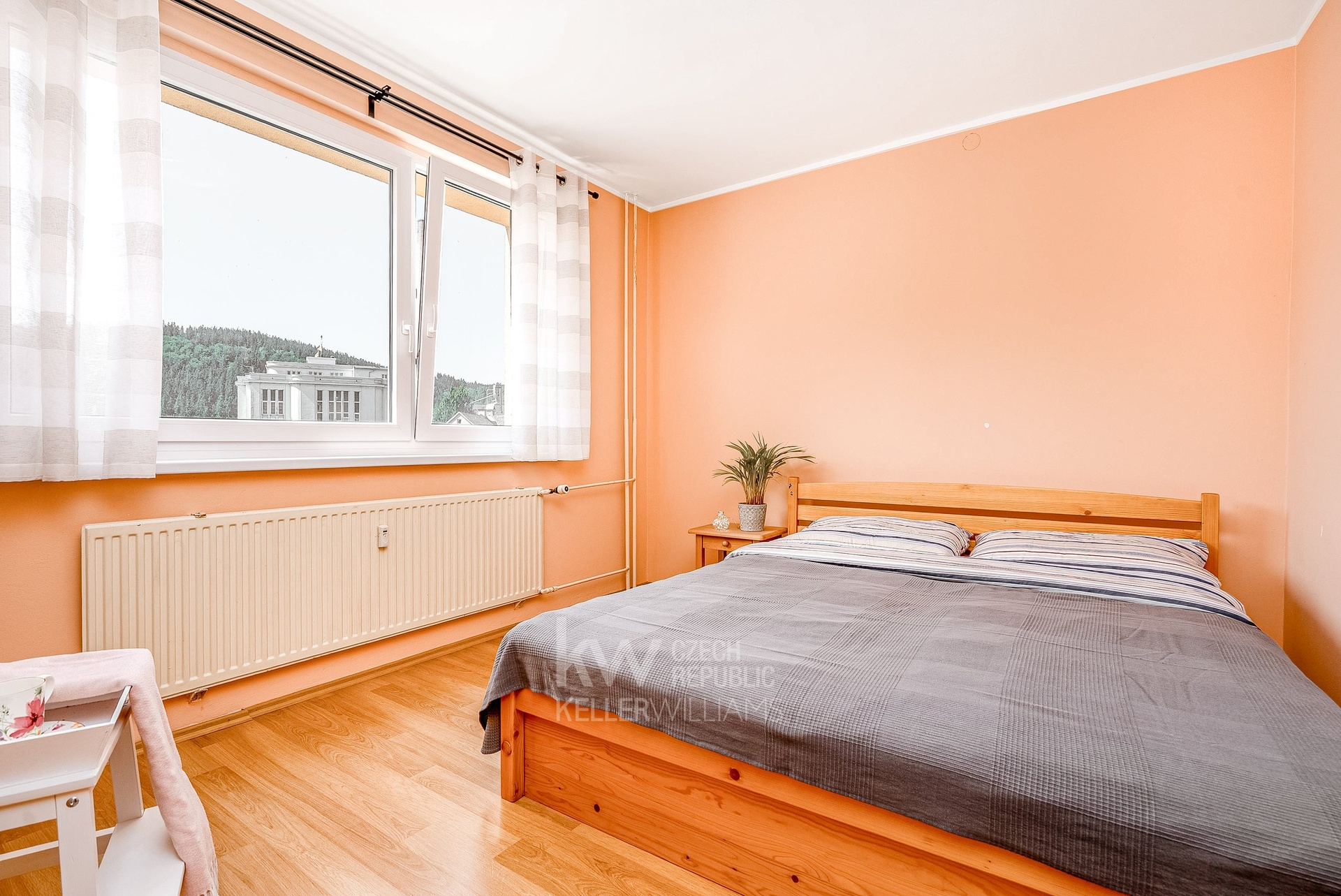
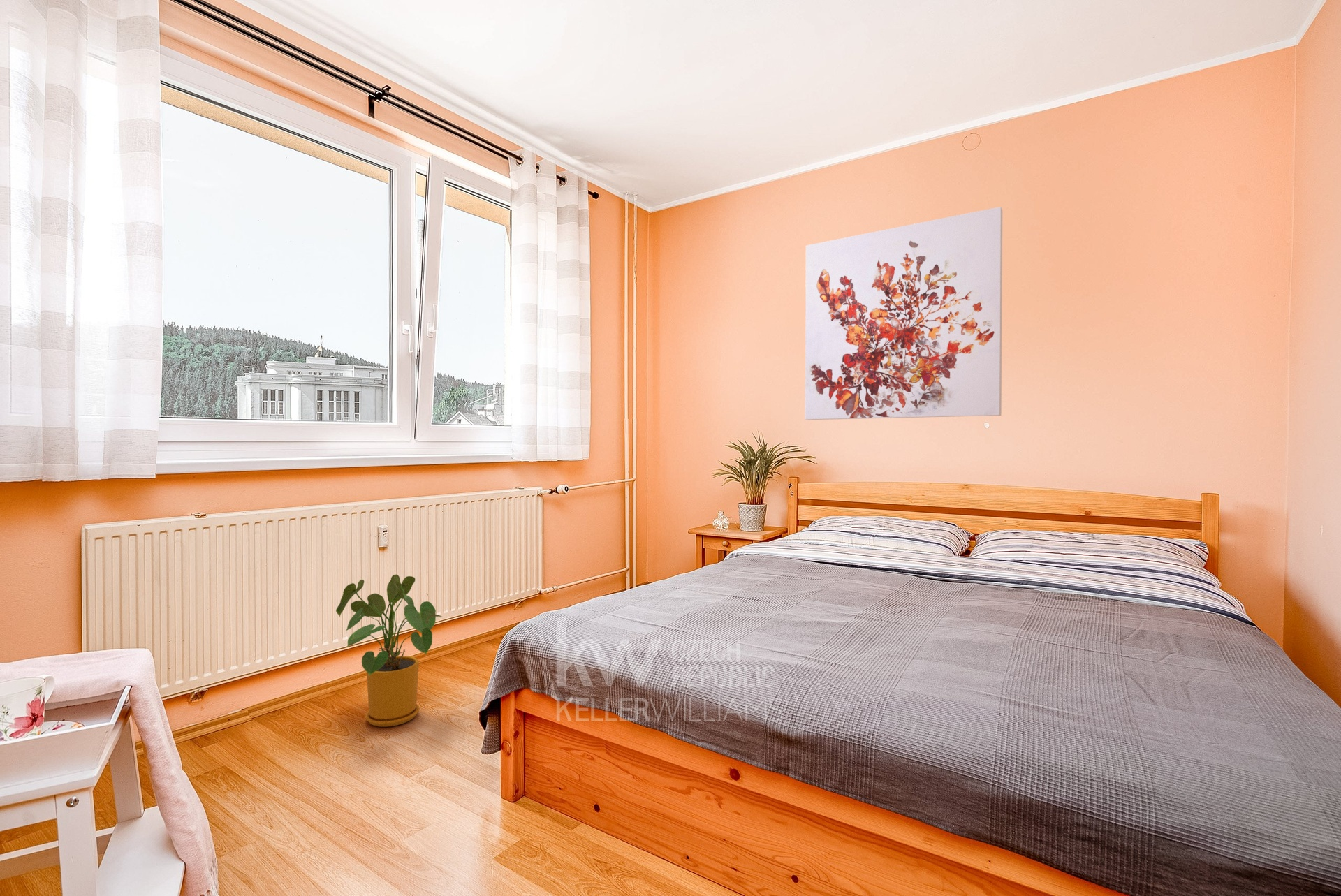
+ house plant (387, 650)
+ wall art (895, 323)
